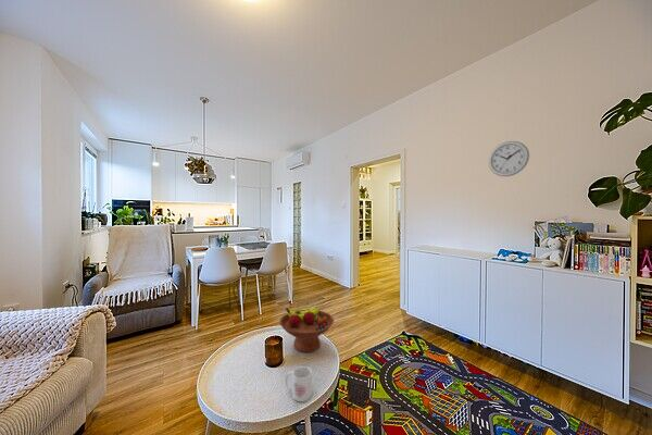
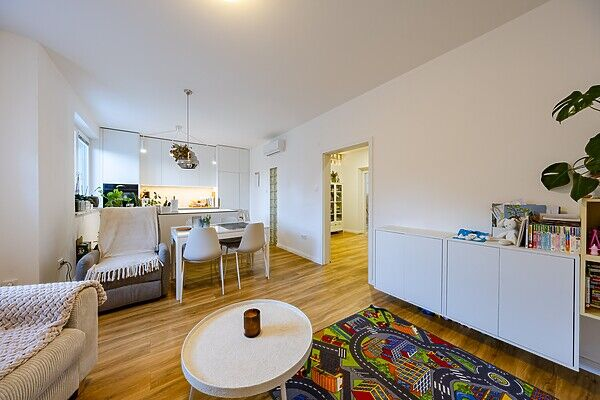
- wall clock (506, 159)
- mug (298, 382)
- fruit bowl (306, 327)
